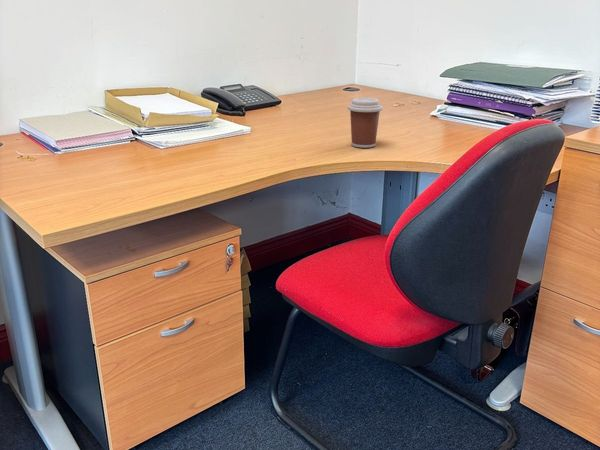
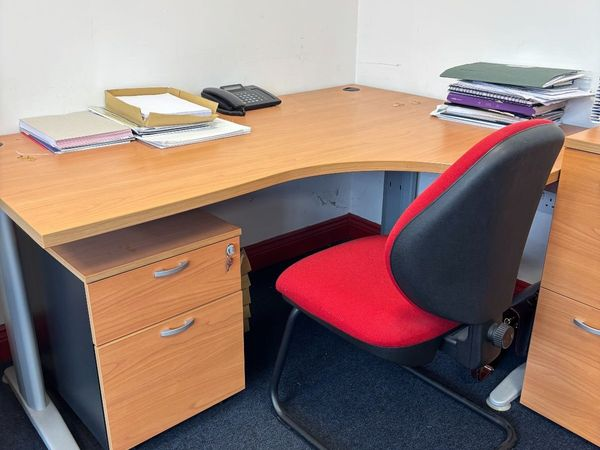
- coffee cup (364, 122)
